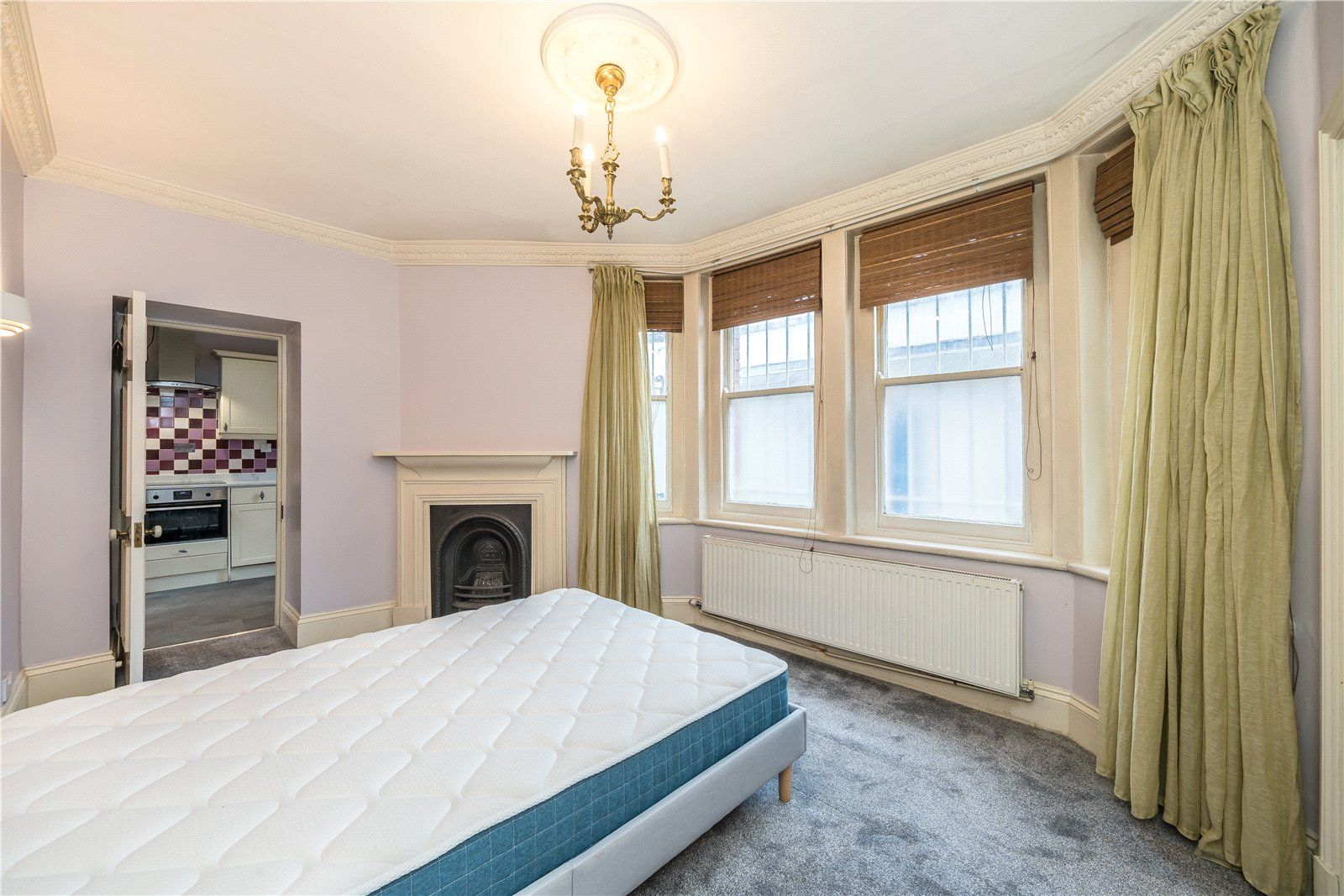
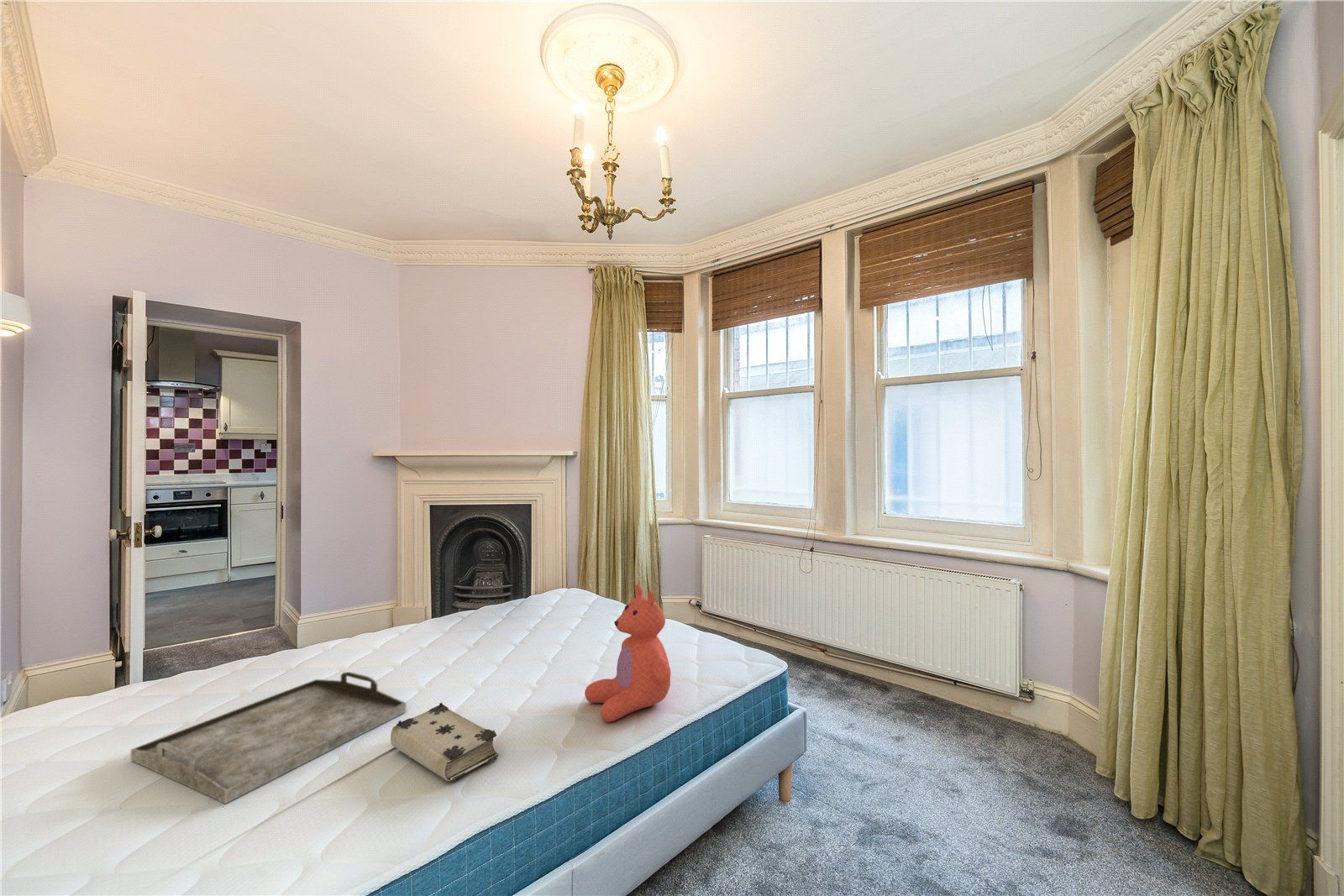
+ book (444, 740)
+ teddy bear (628, 647)
+ serving tray (280, 720)
